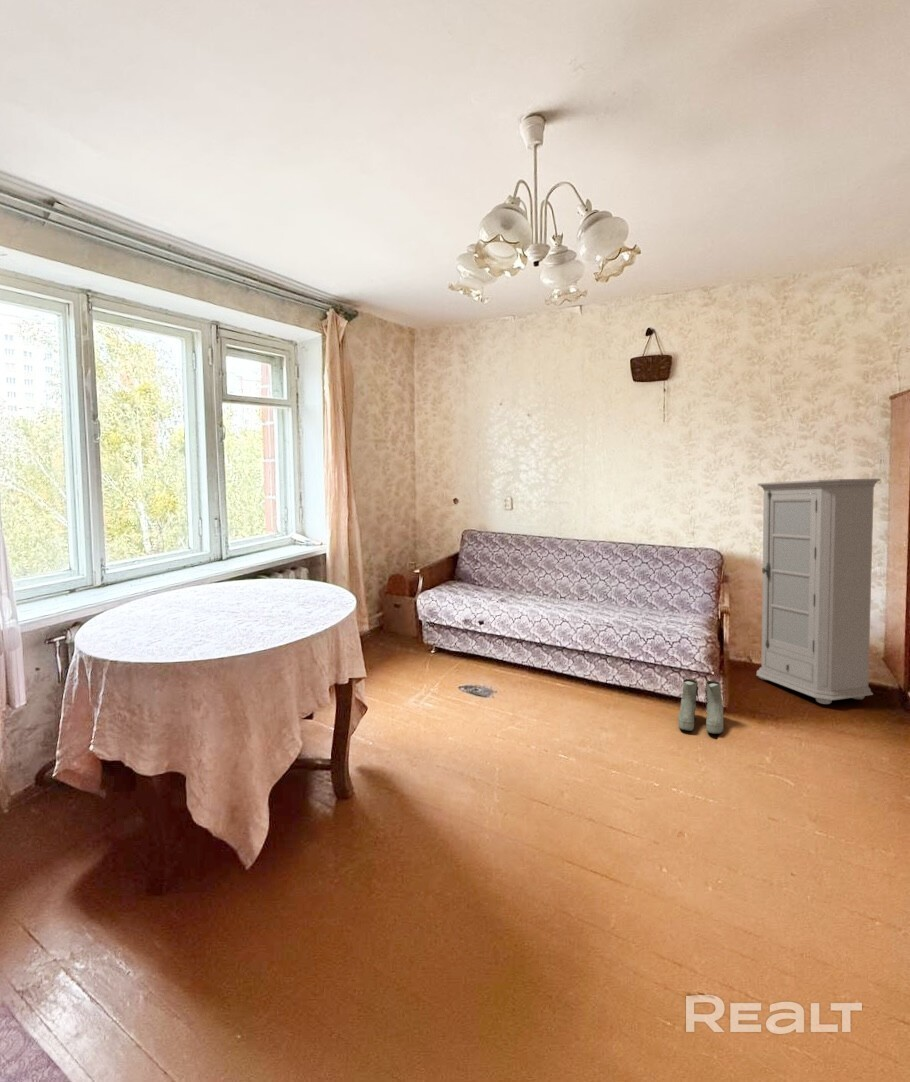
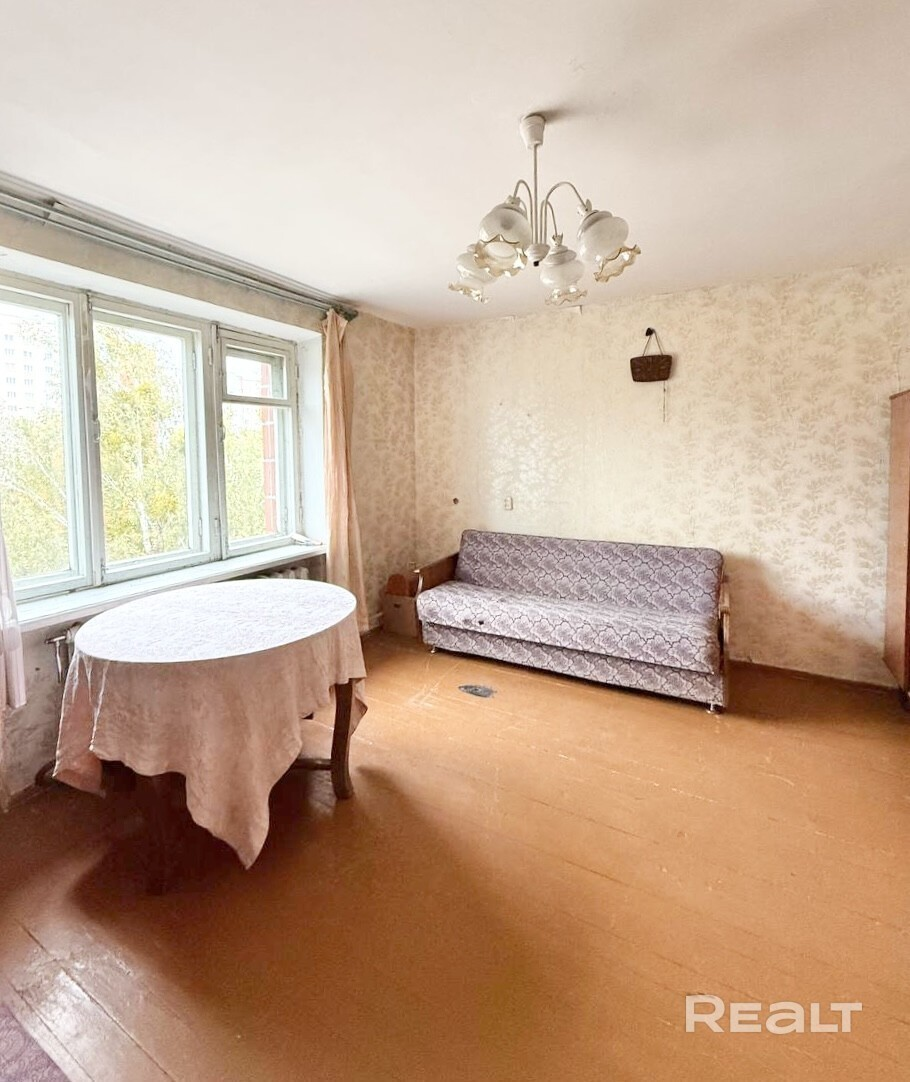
- boots (705, 703)
- cabinet (812, 586)
